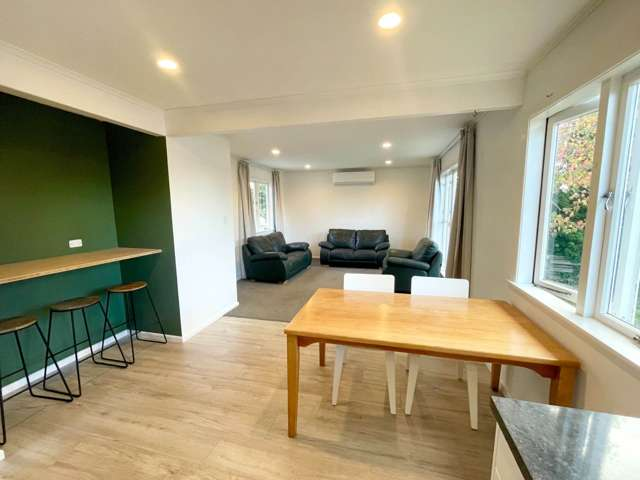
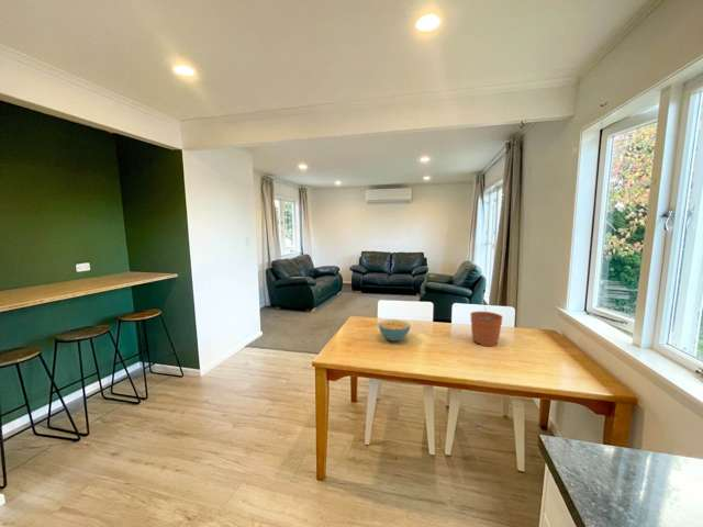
+ plant pot (486, 322)
+ cereal bowl (393, 332)
